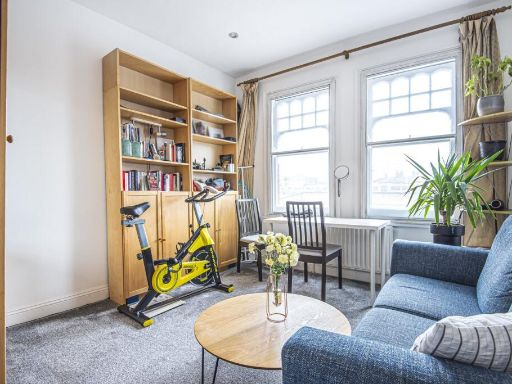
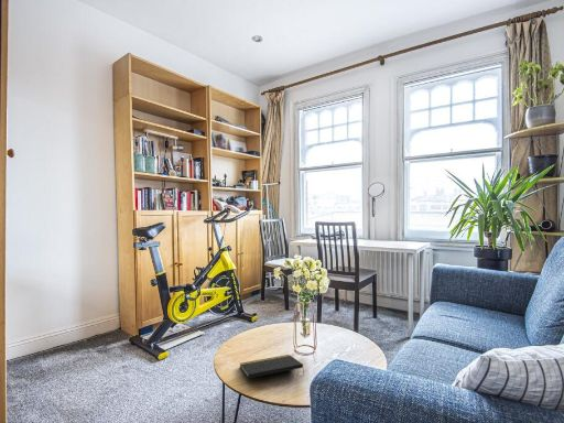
+ notepad (270, 365)
